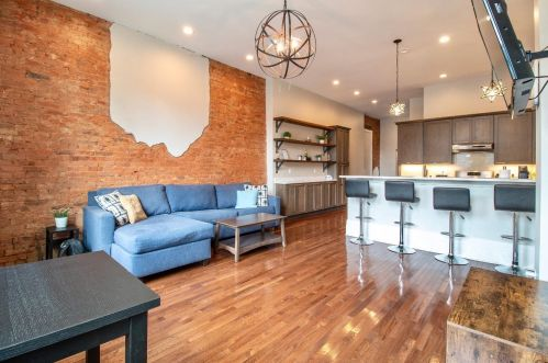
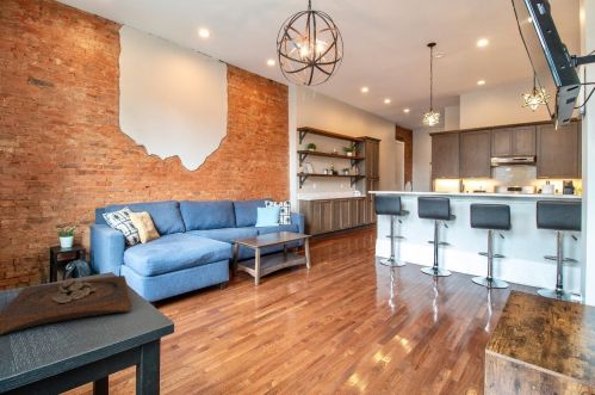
+ wooden tray (74, 291)
